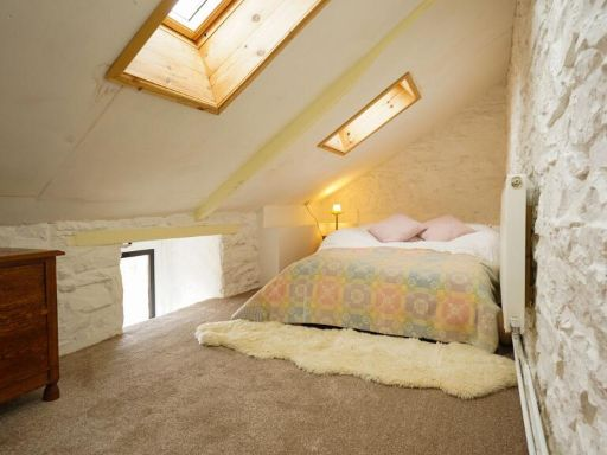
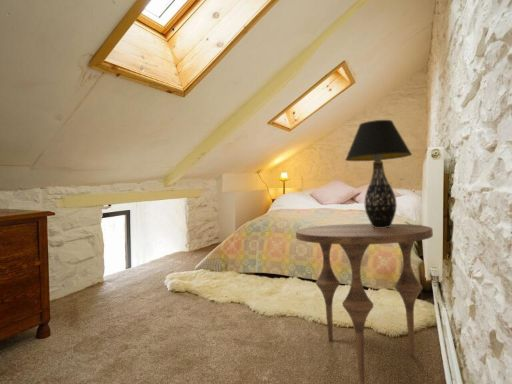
+ table lamp (378, 174)
+ side table (363, 293)
